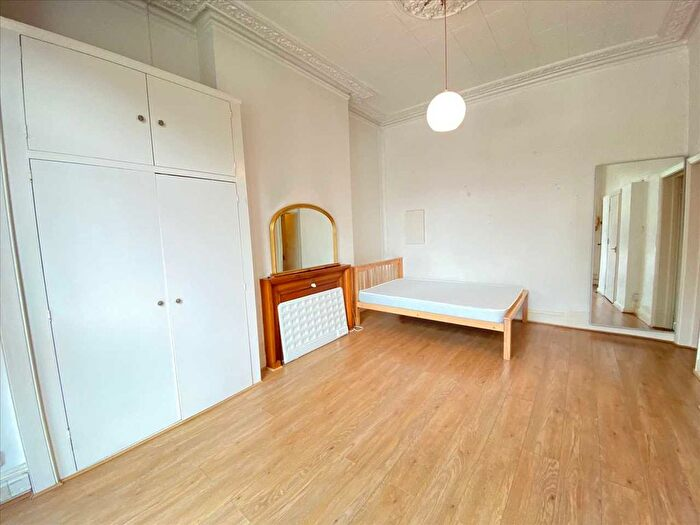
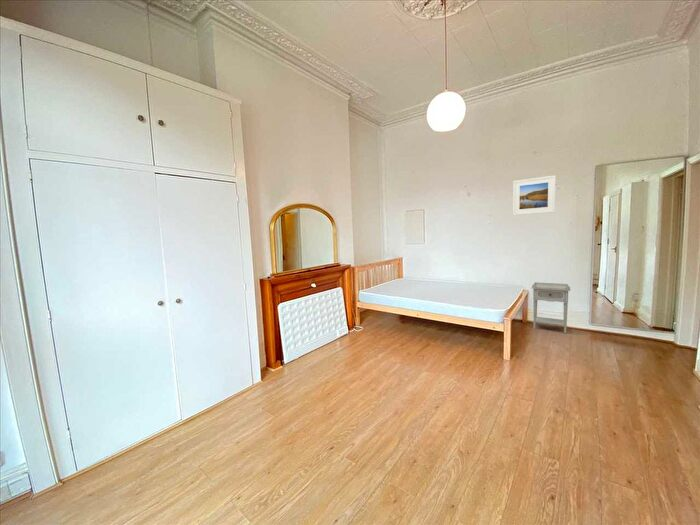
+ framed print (533, 196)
+ nightstand (551, 301)
